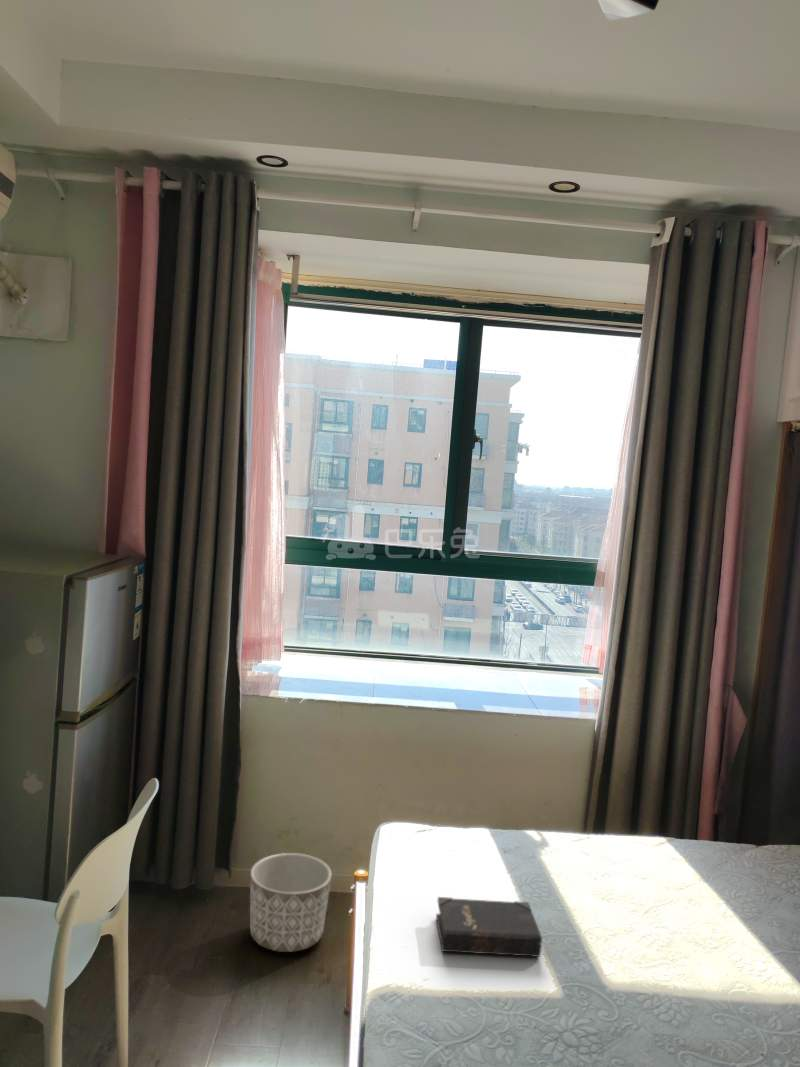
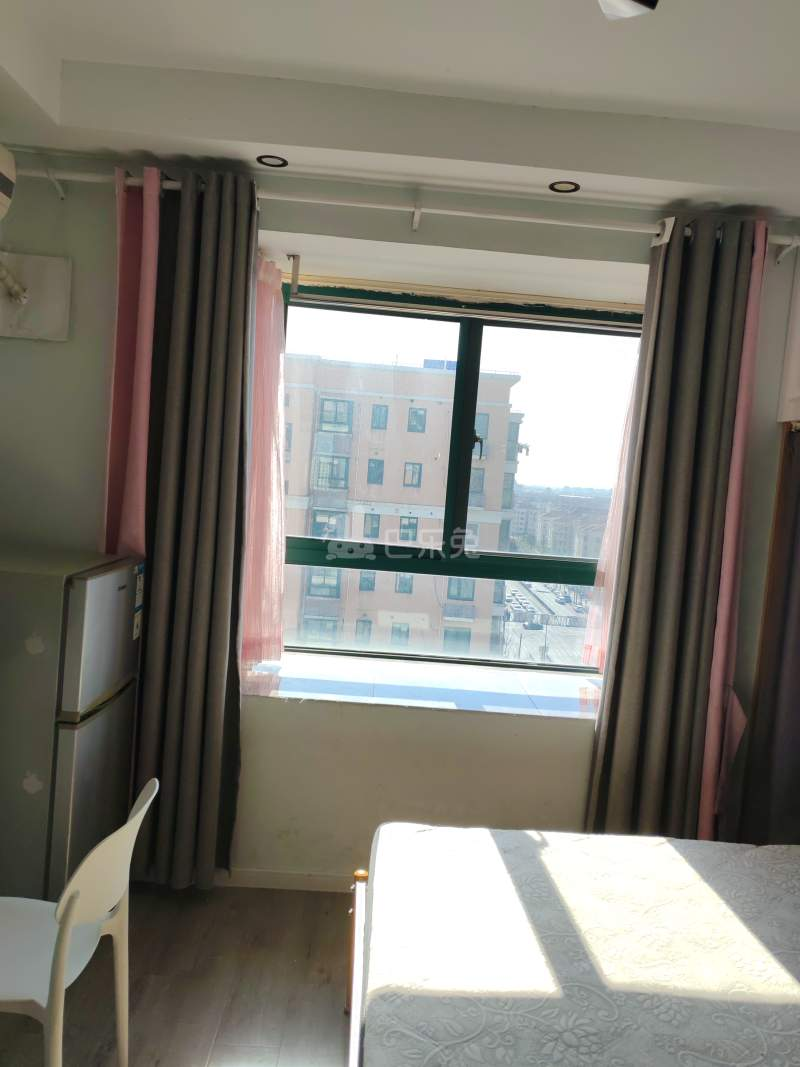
- planter (288, 904)
- hardback book (487, 927)
